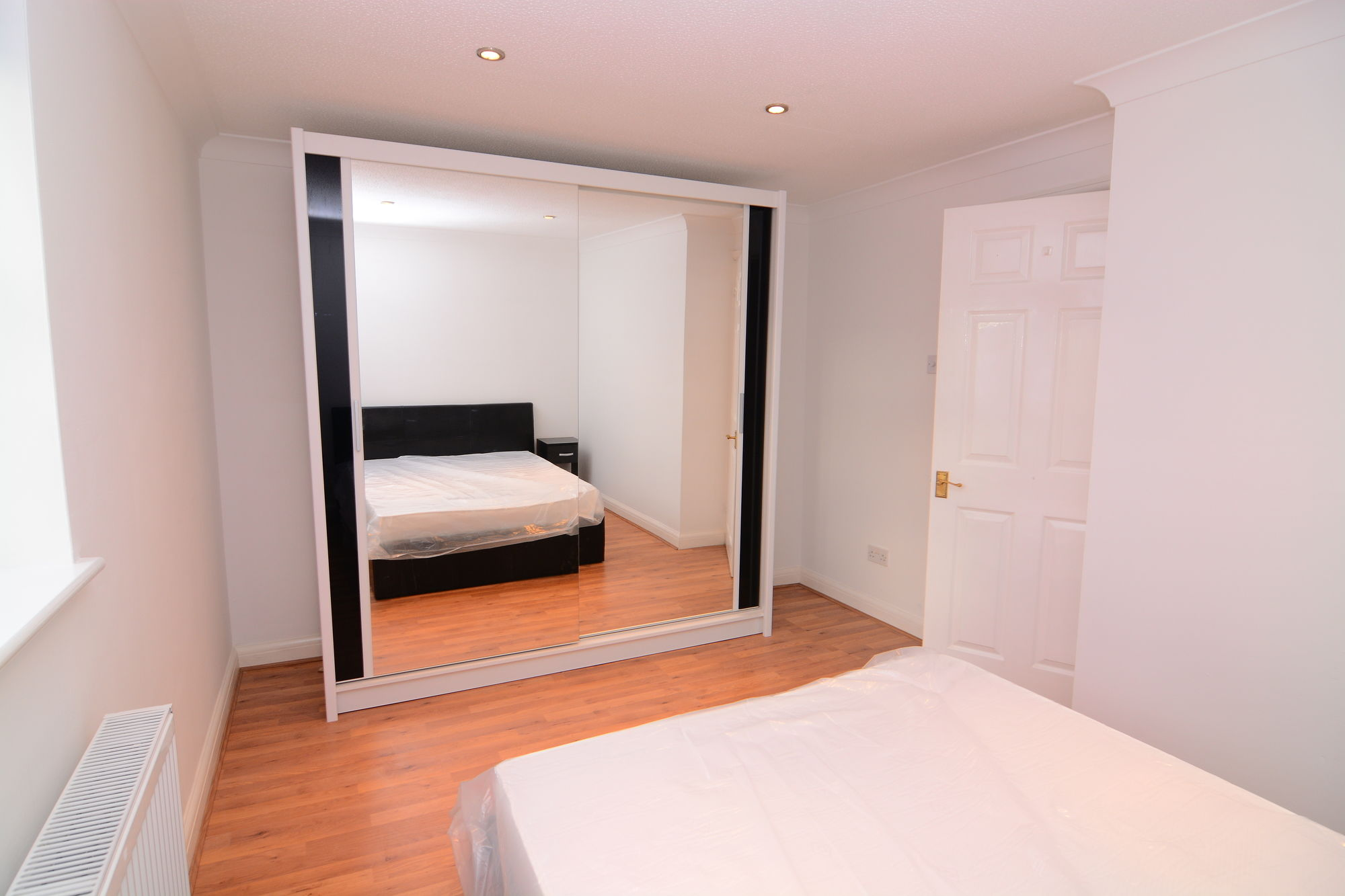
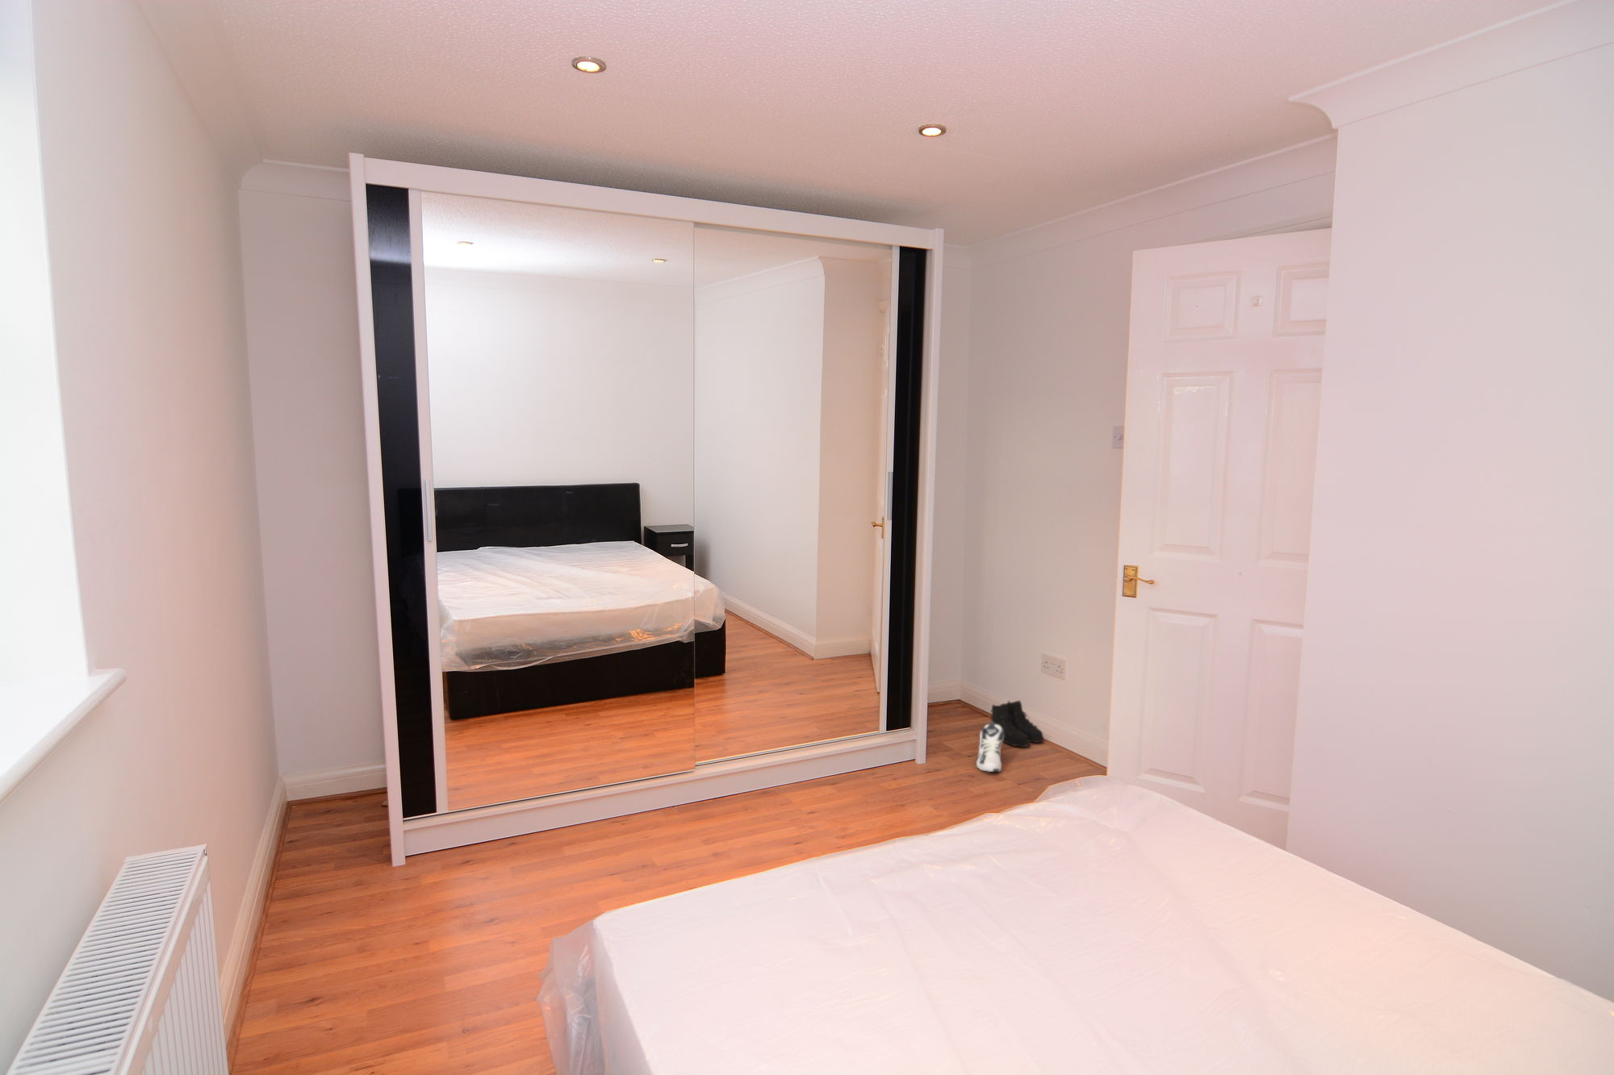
+ sneaker (990, 744)
+ boots (1016, 721)
